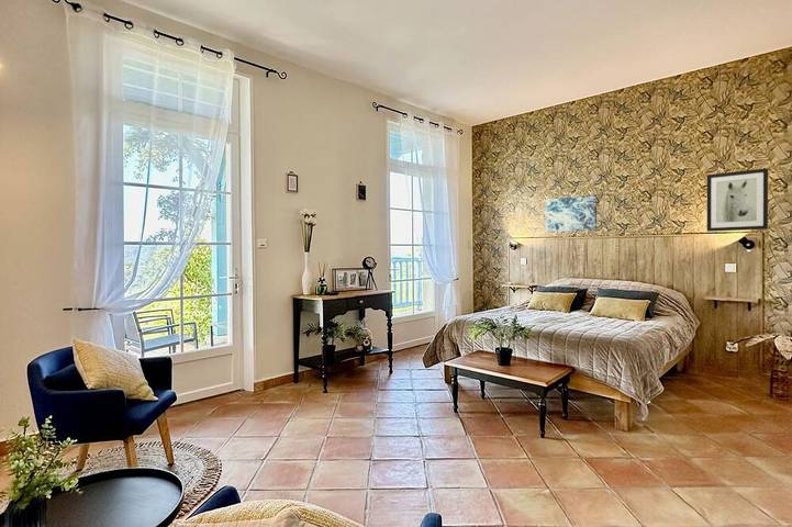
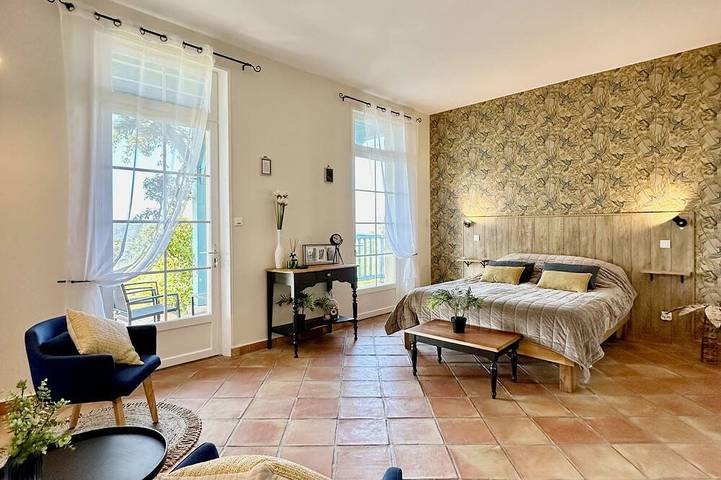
- wall art (569, 214)
- wall art (736, 201)
